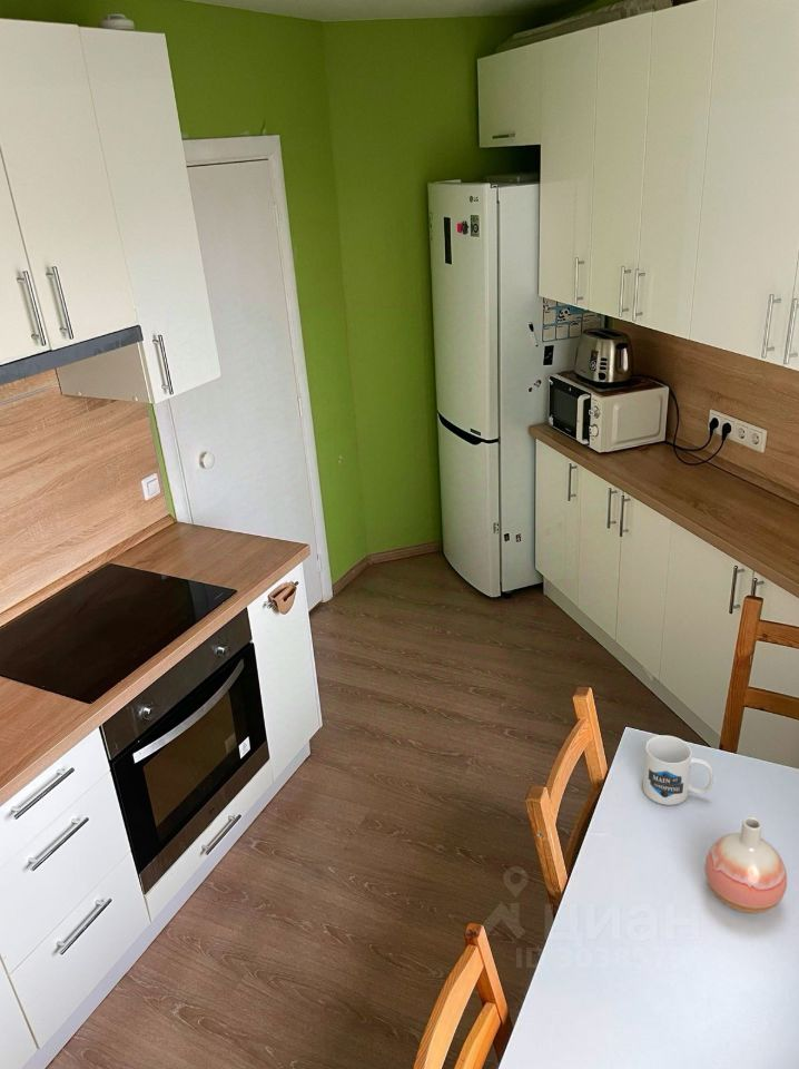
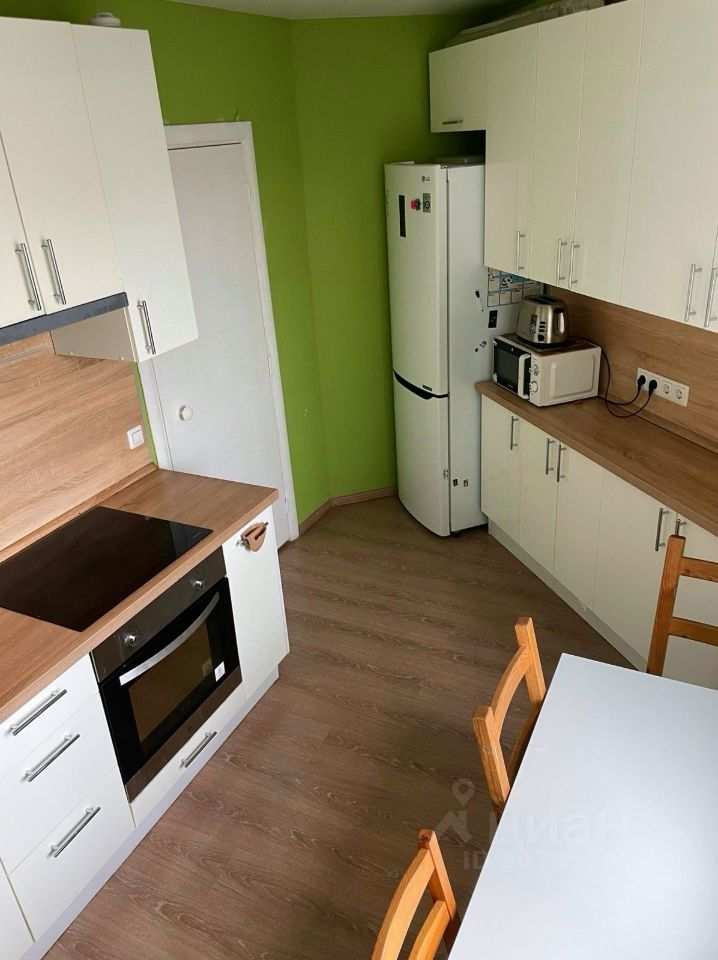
- vase (747, 861)
- mug (674, 772)
